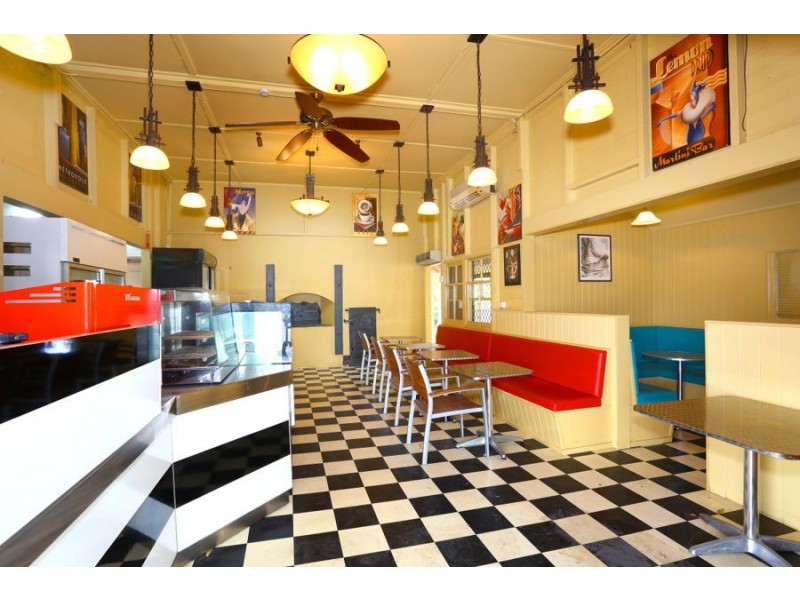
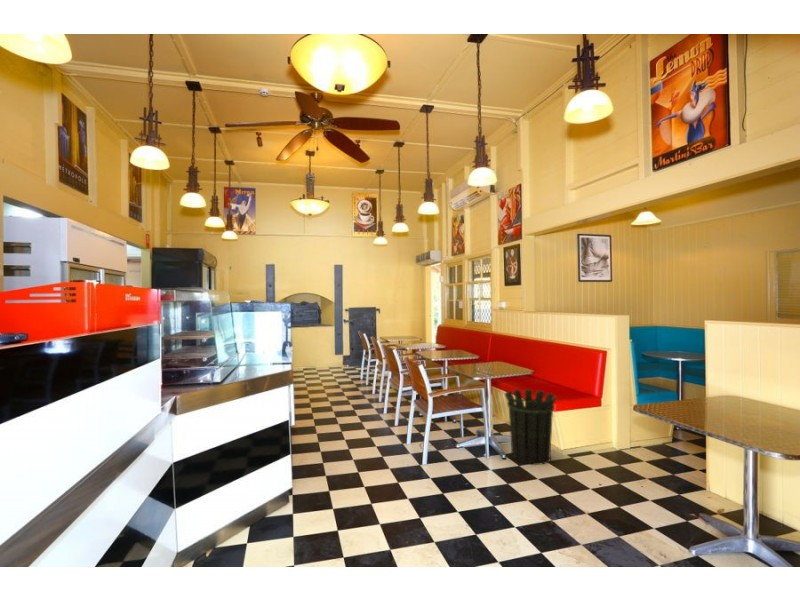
+ waste bin (530, 425)
